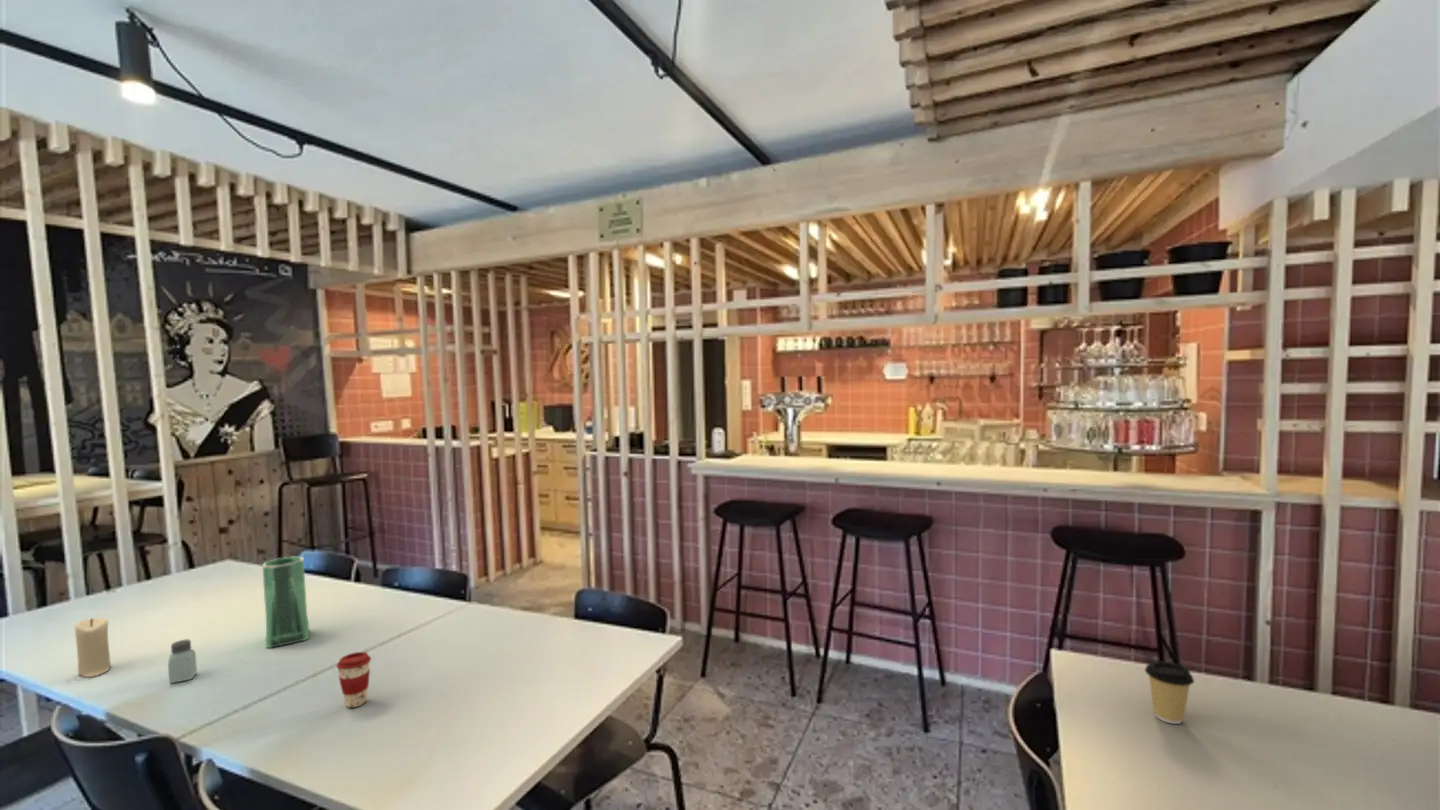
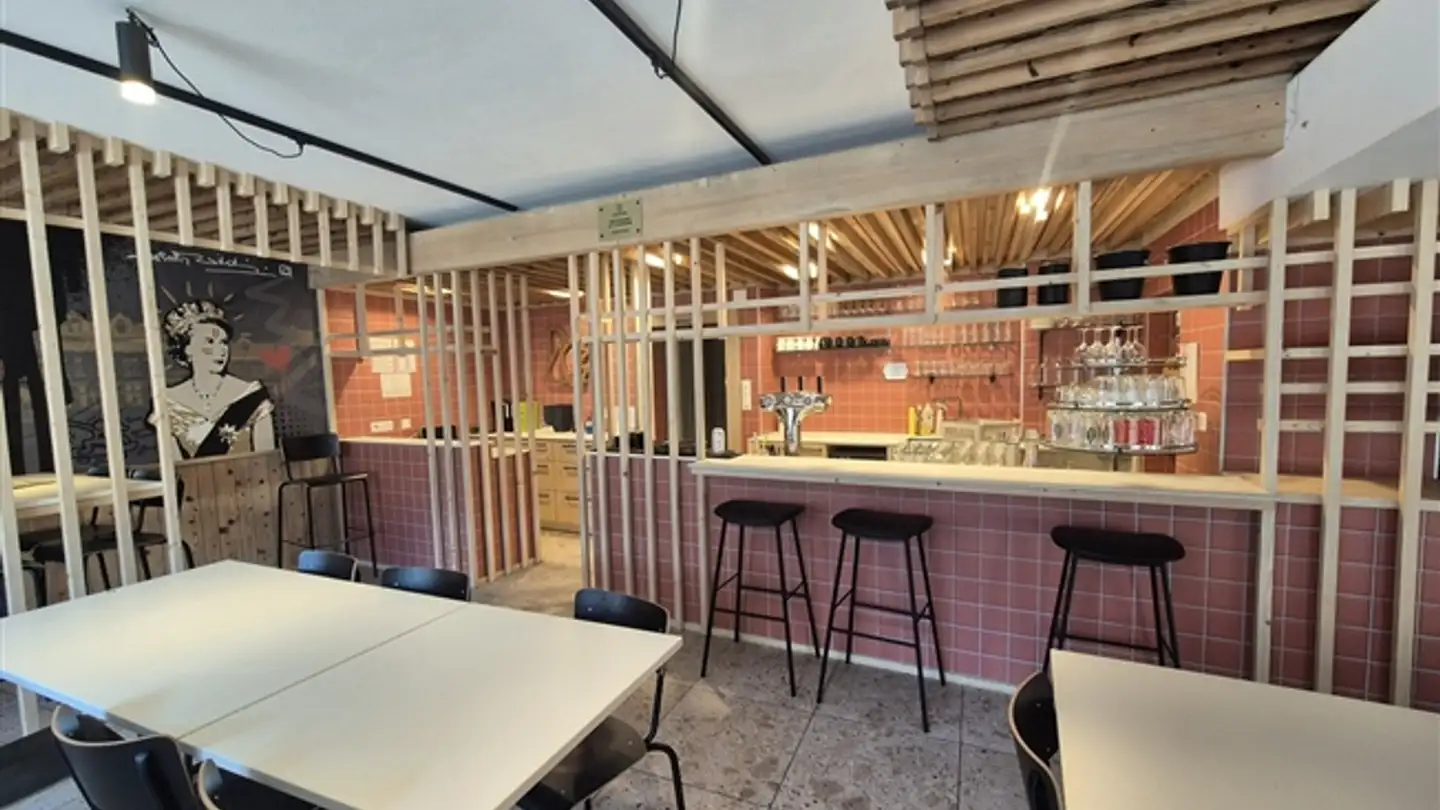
- vase (285, 599)
- candle (93, 645)
- coffee cup (1168, 692)
- saltshaker (182, 660)
- coffee cup (355, 679)
